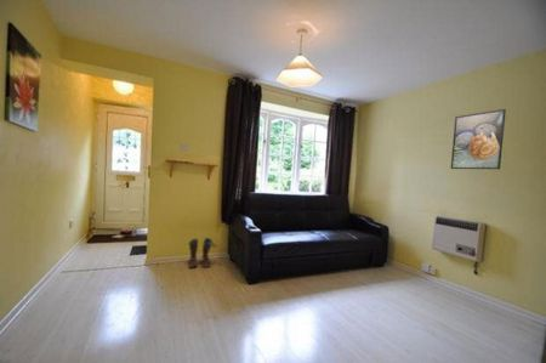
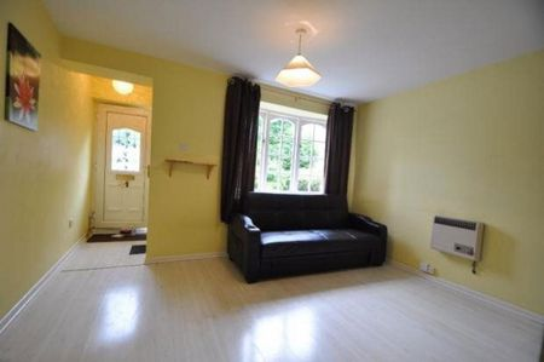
- boots (203, 251)
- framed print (476, 141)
